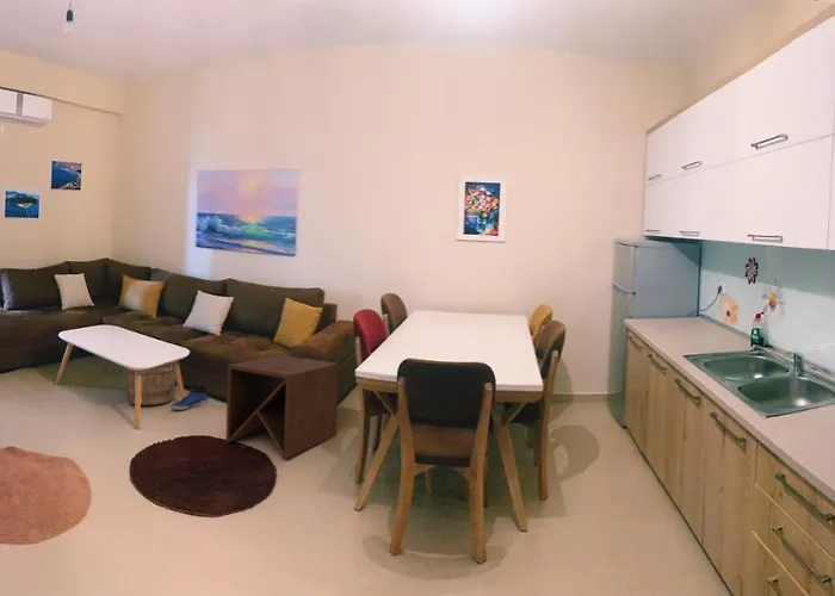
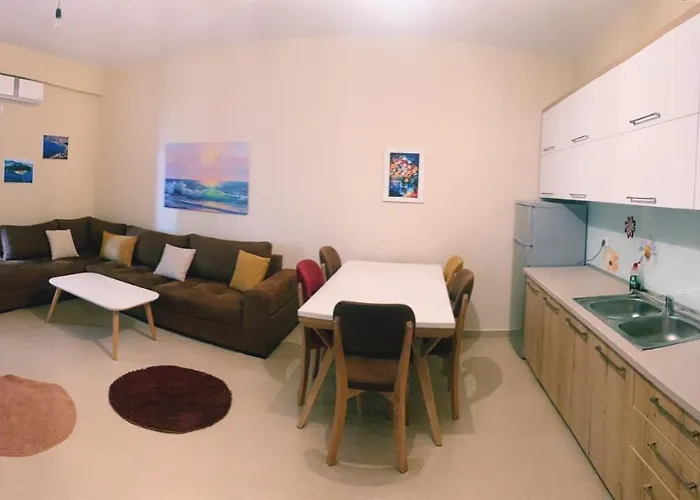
- side table (283, 401)
- wooden bucket (151, 383)
- sneaker (188, 396)
